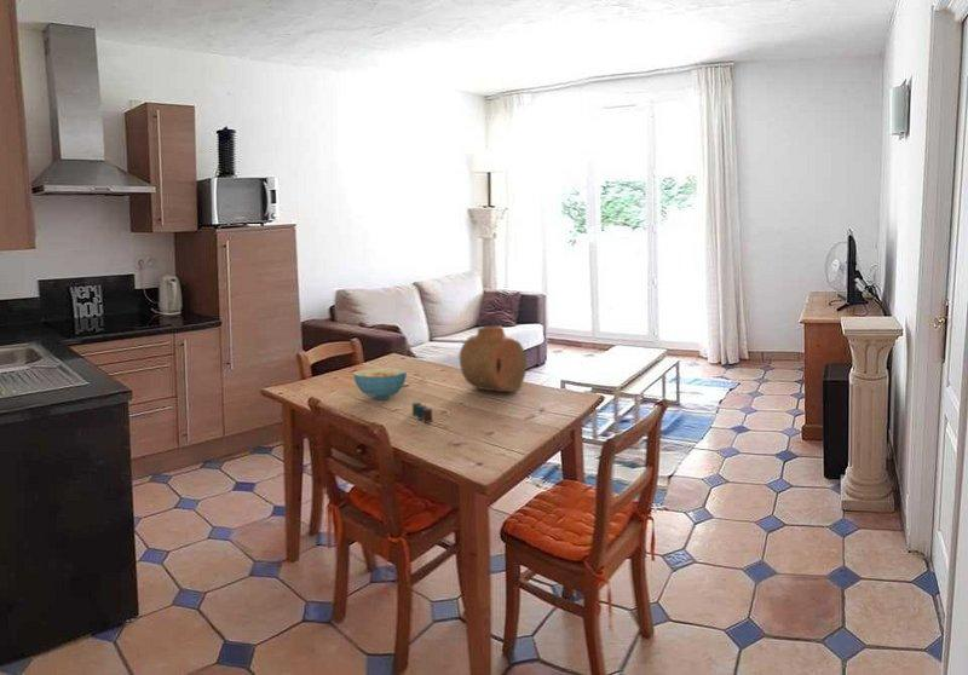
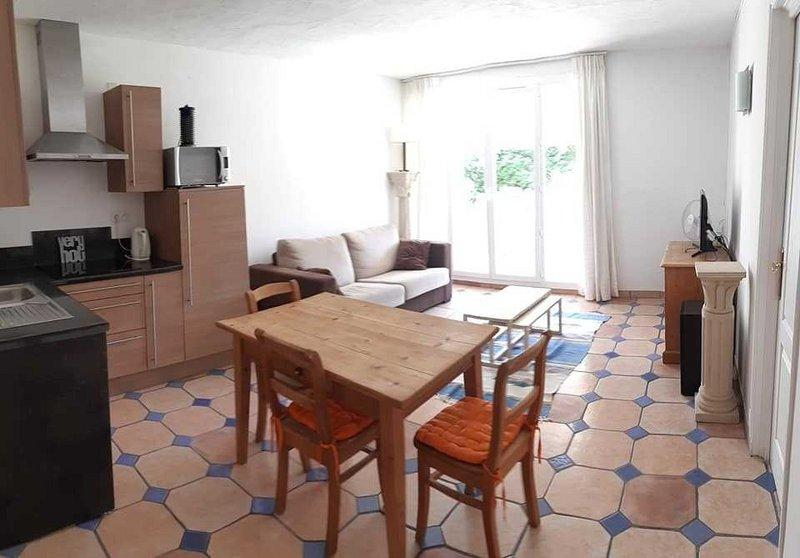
- cup (421, 408)
- vase (490, 358)
- cereal bowl (381, 385)
